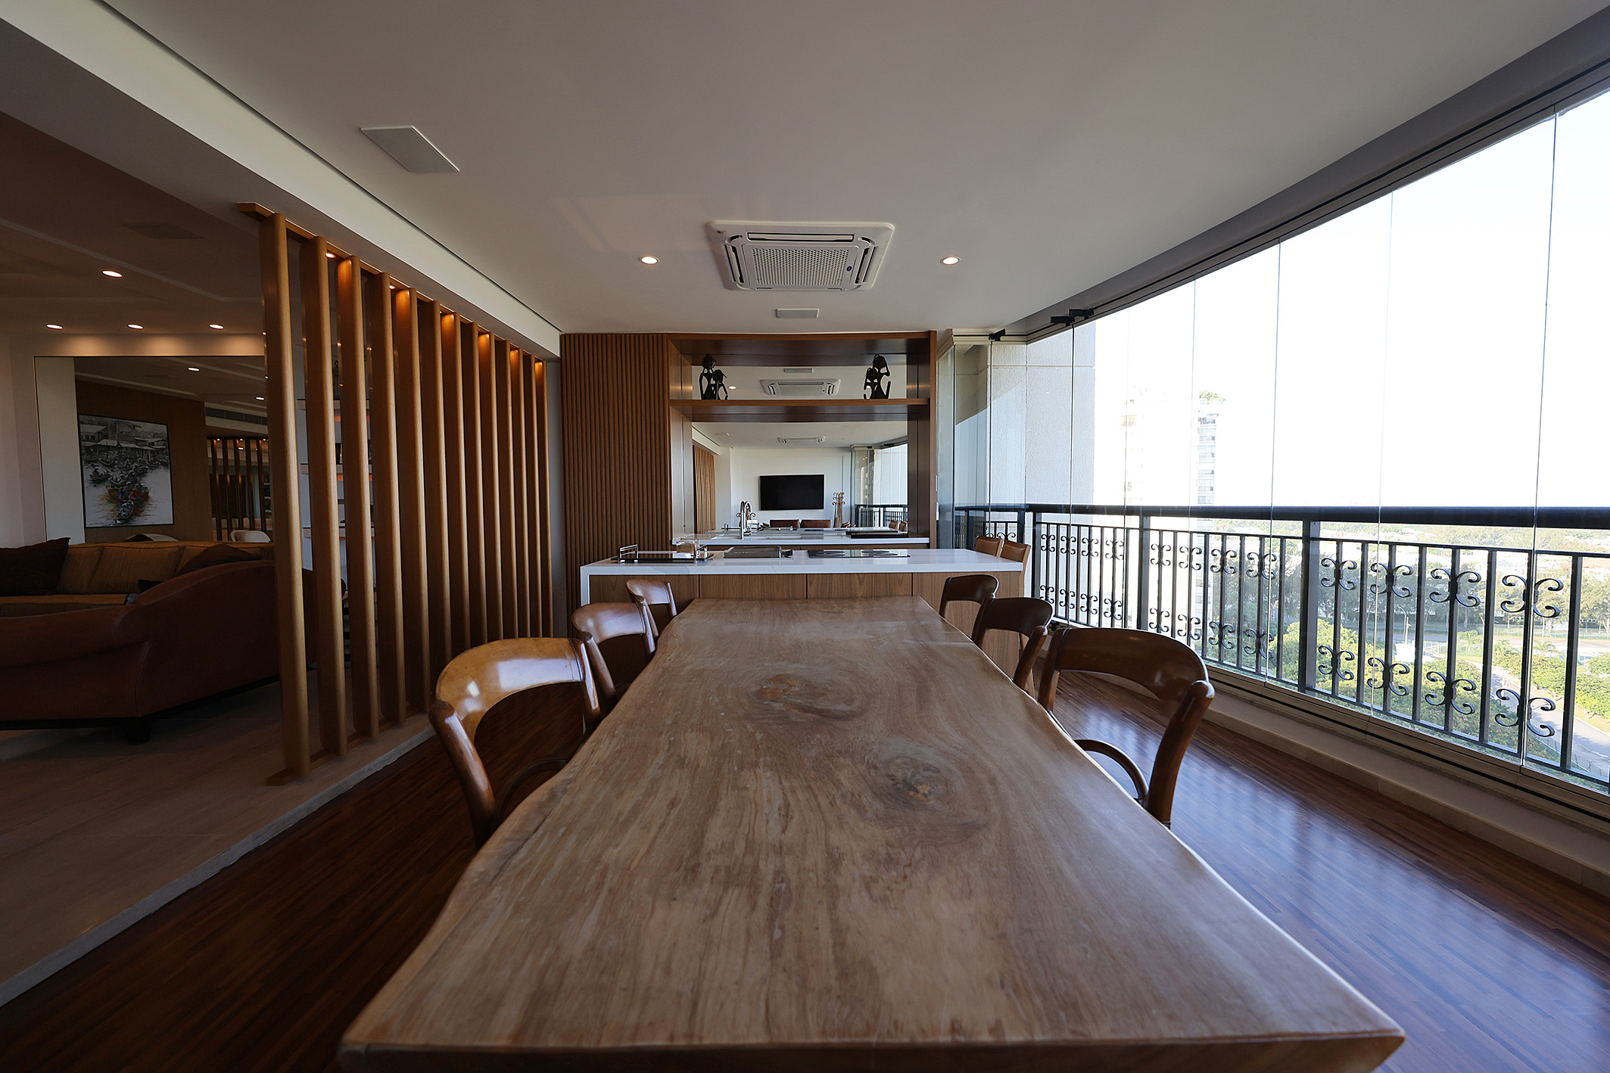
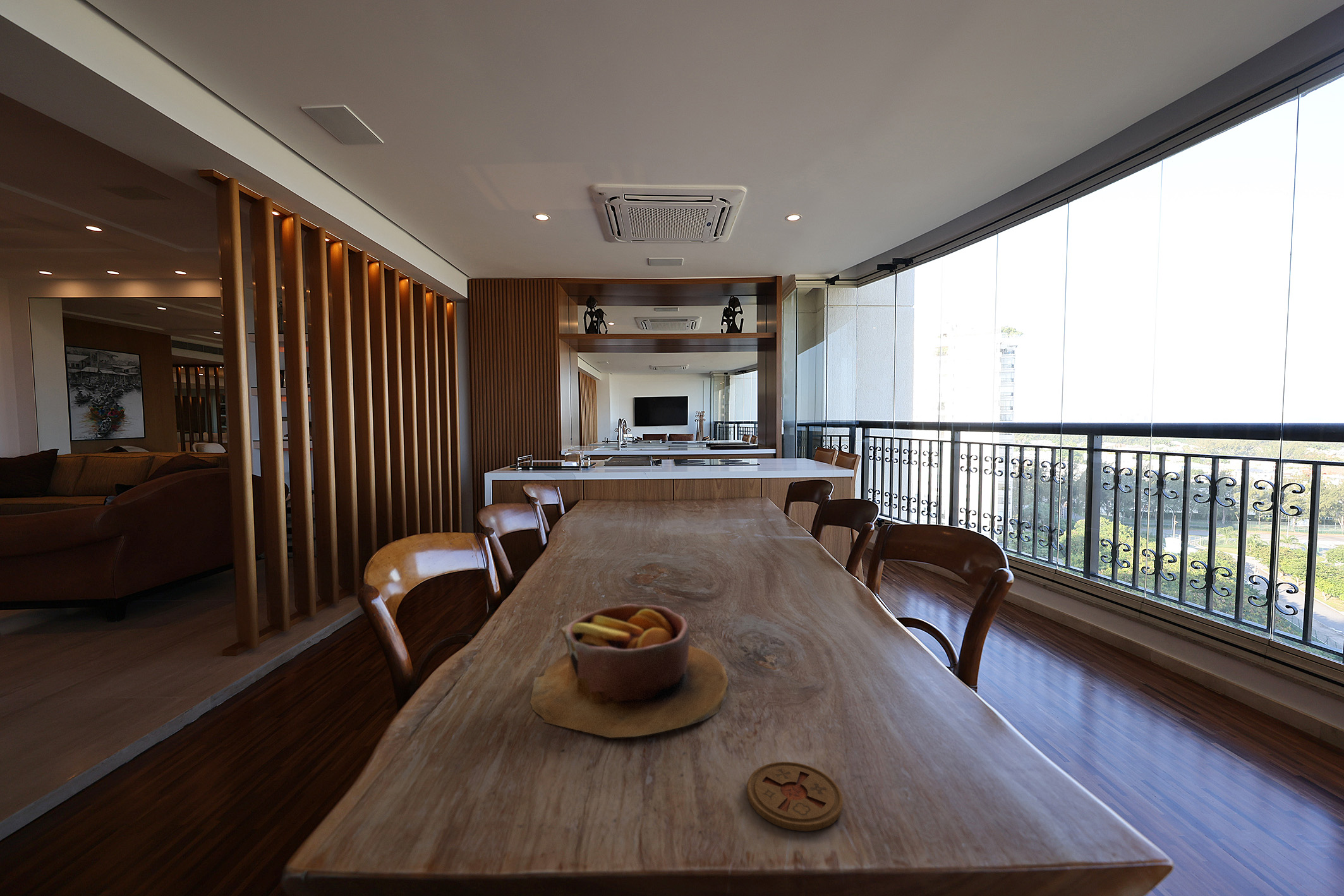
+ bowl (631, 651)
+ coaster (794, 793)
